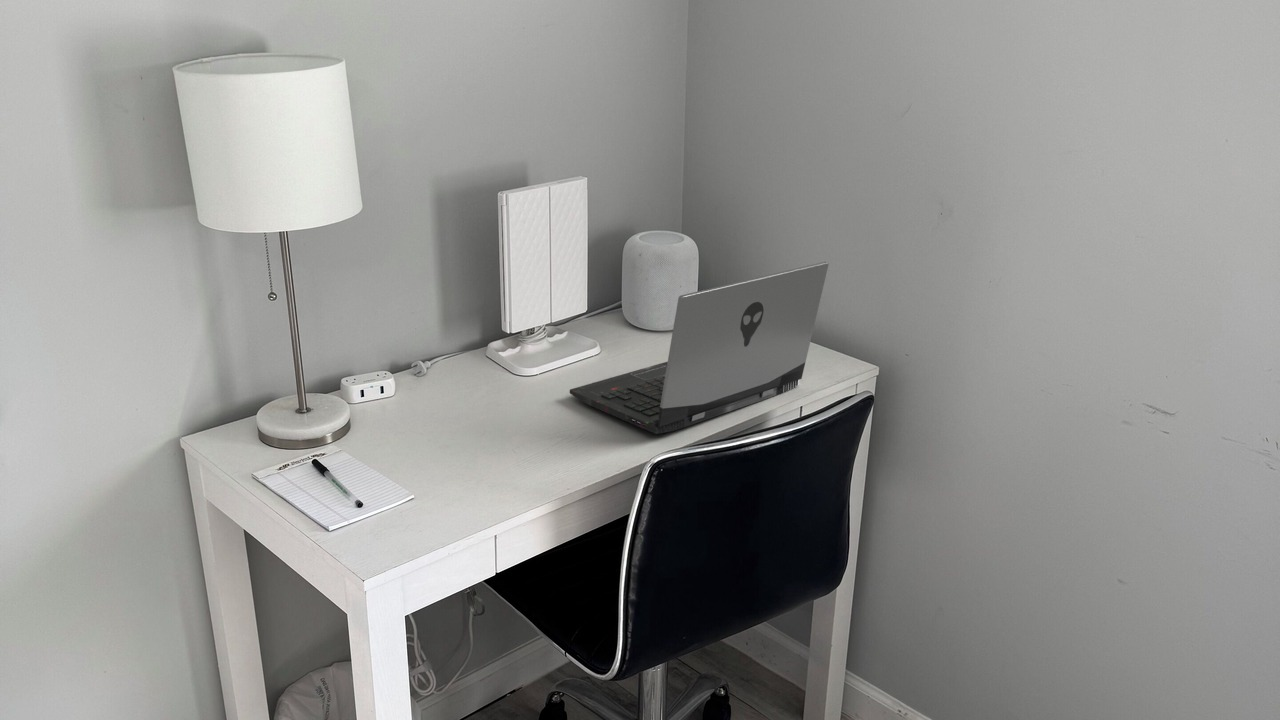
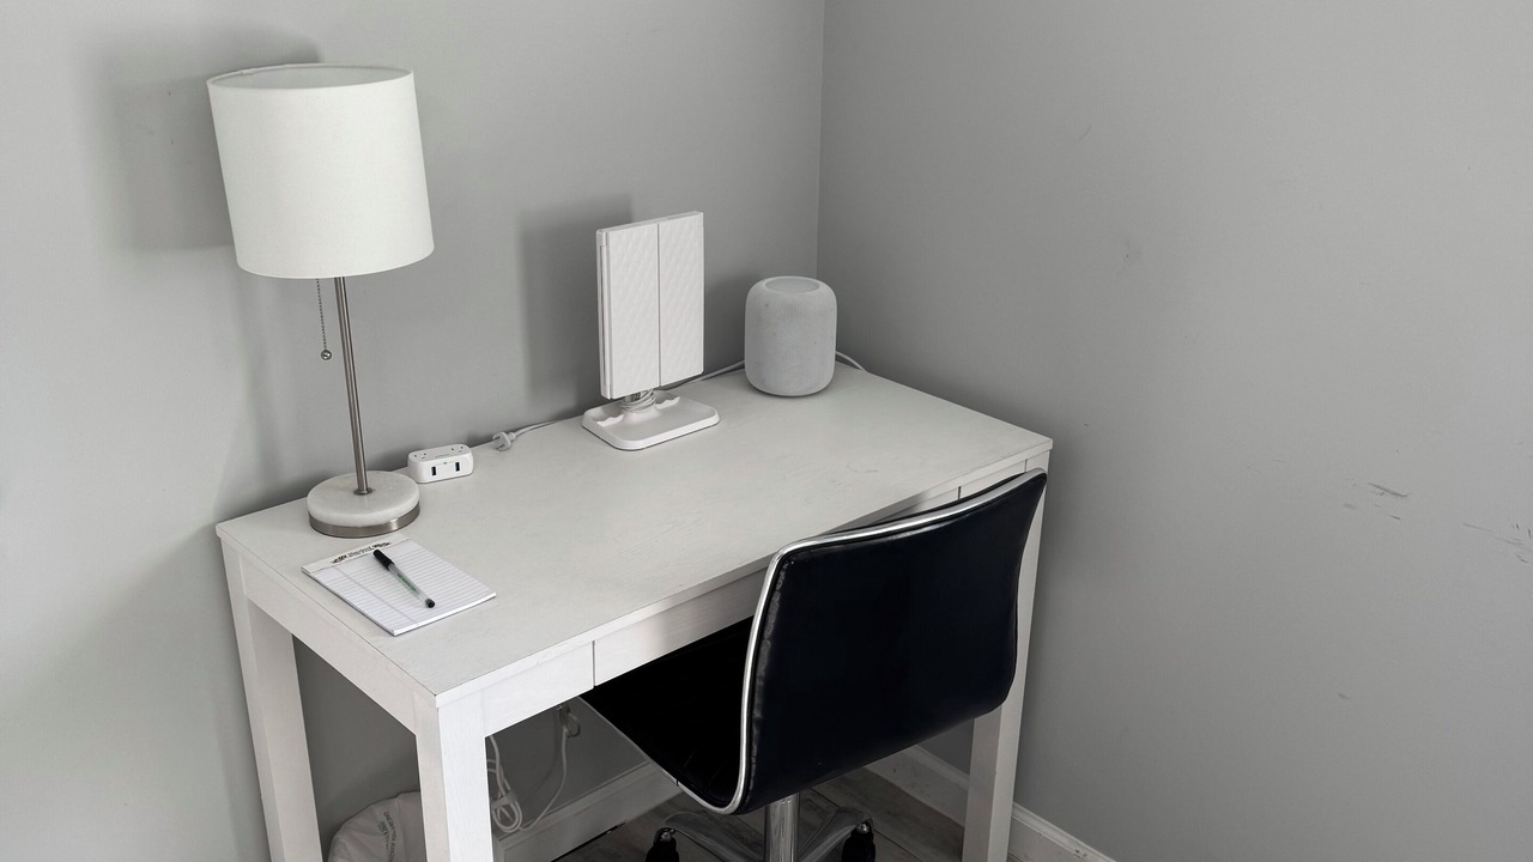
- laptop computer (697, 331)
